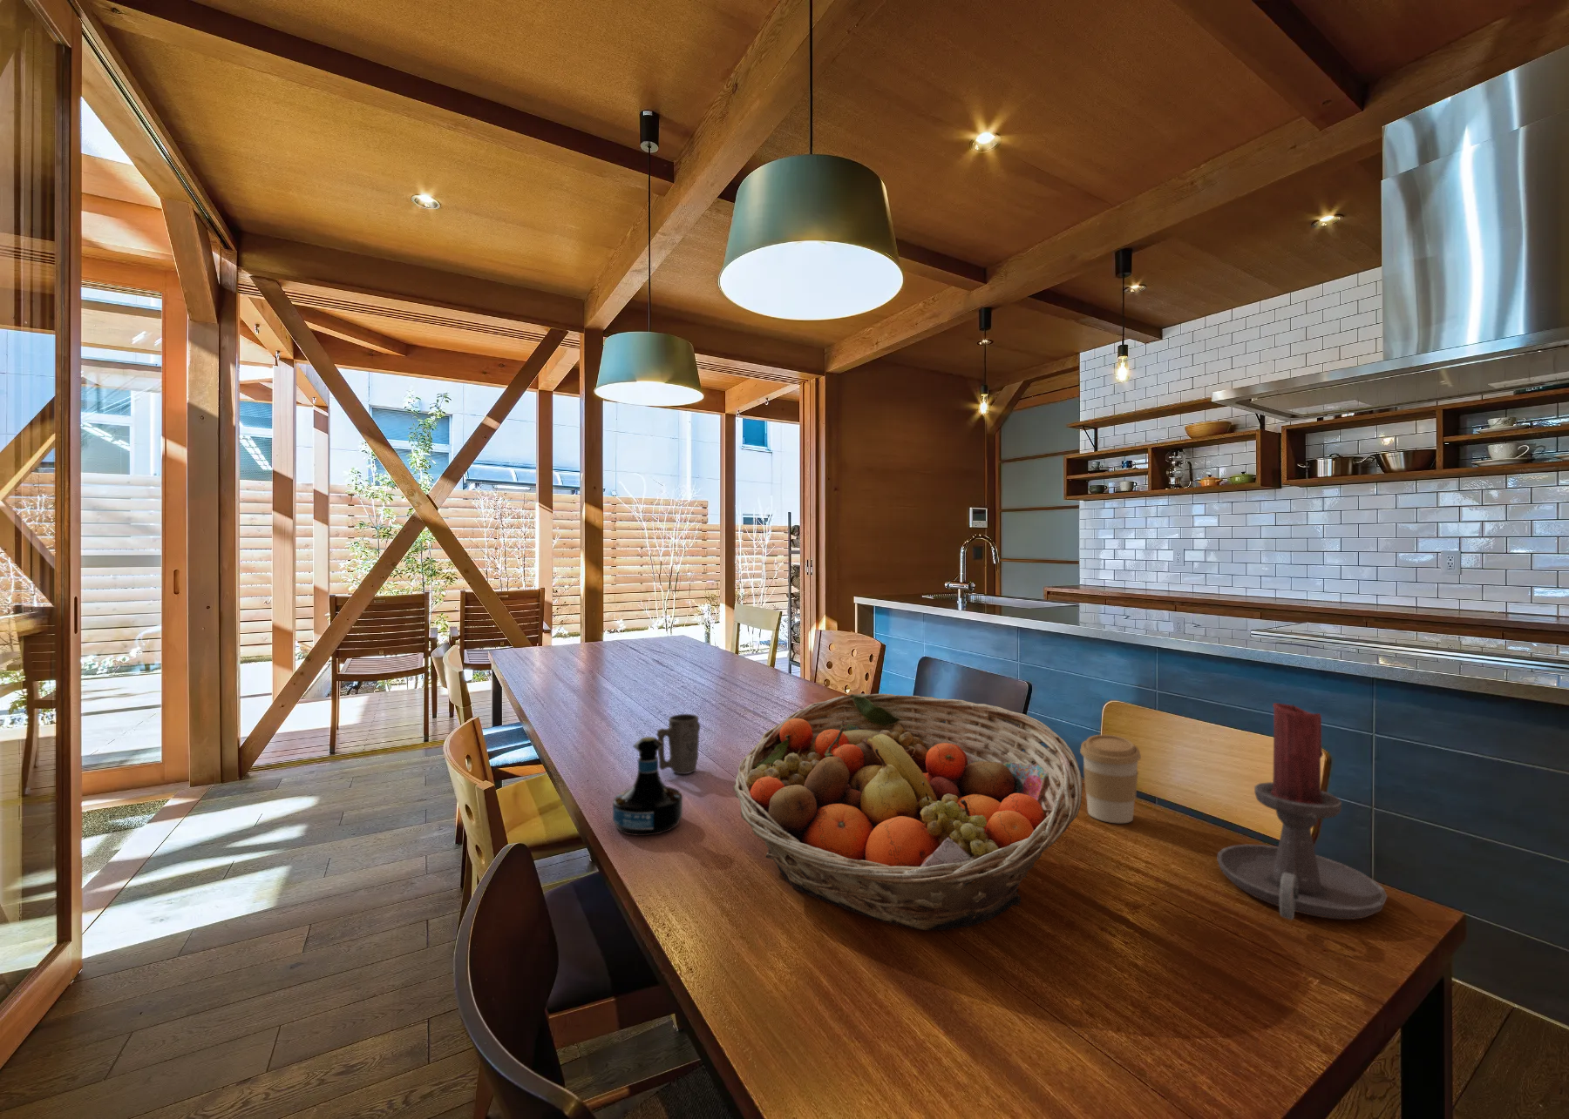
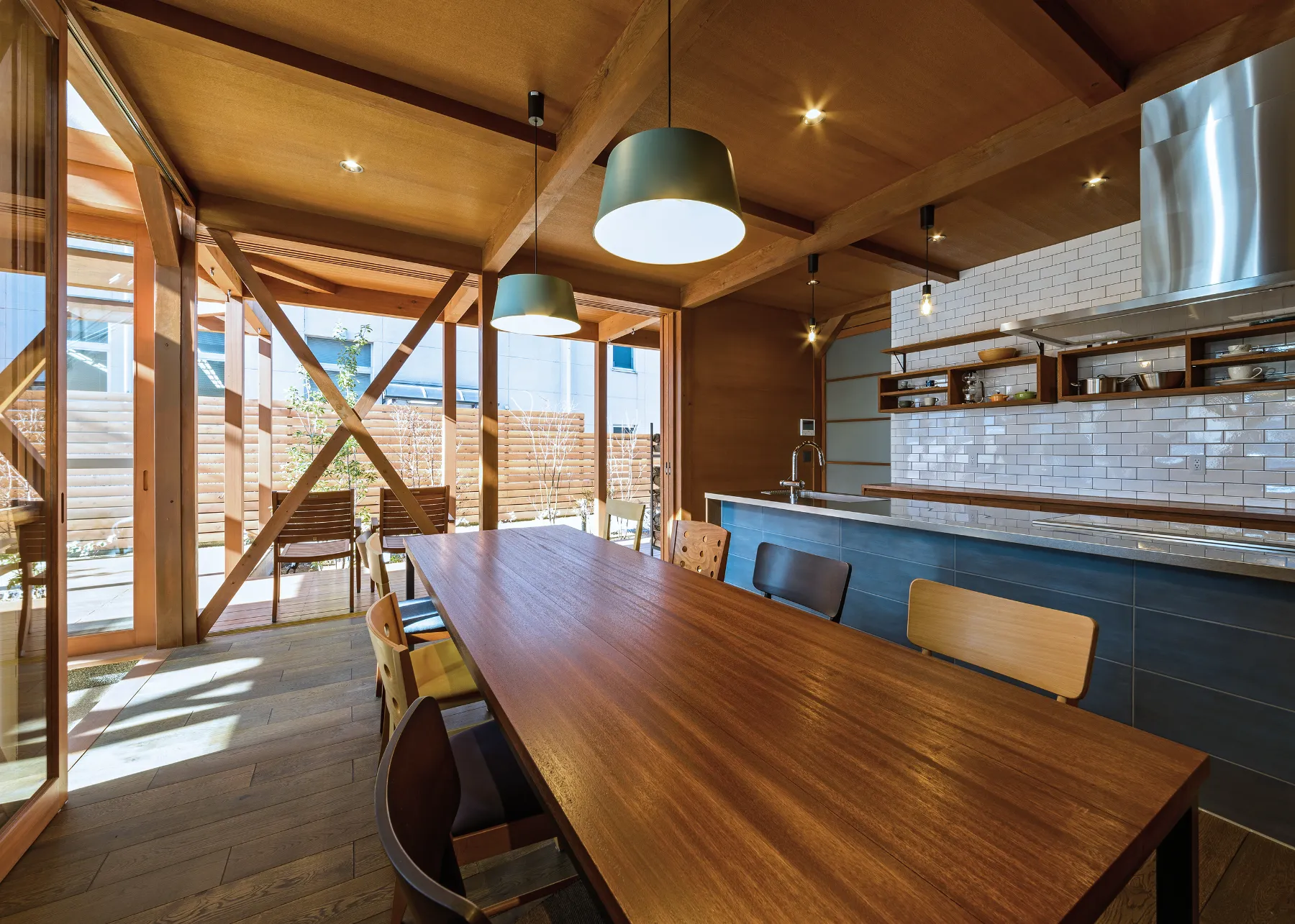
- fruit basket (895, 792)
- candle holder (1294, 802)
- tequila bottle (648, 780)
- mug (678, 745)
- coffee cup (1110, 776)
